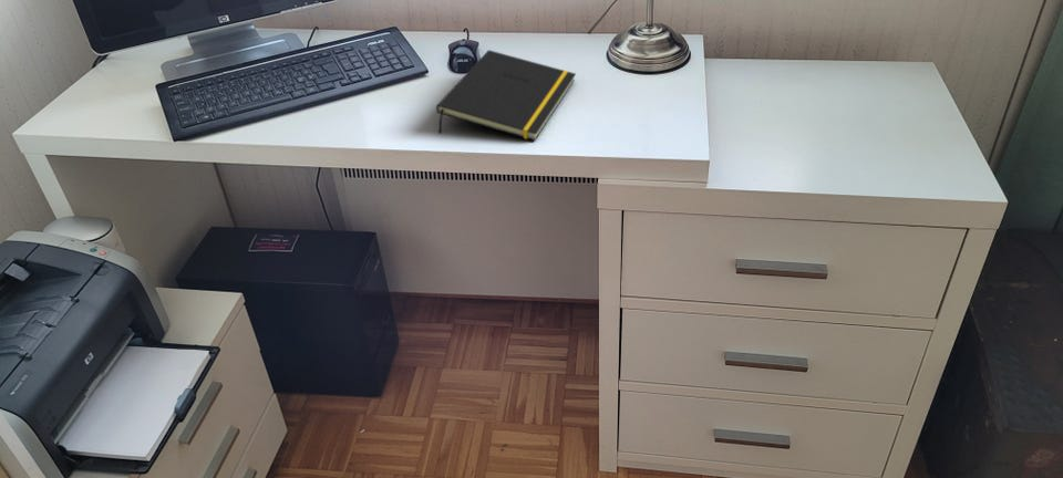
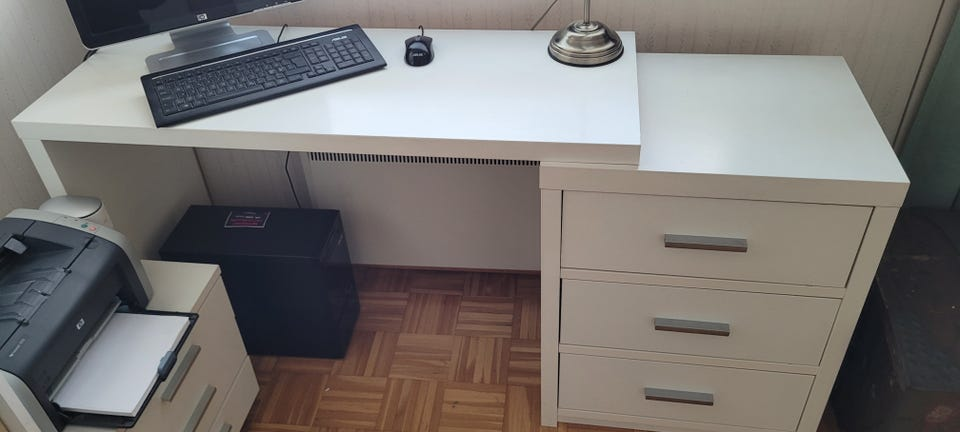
- notepad (509, 92)
